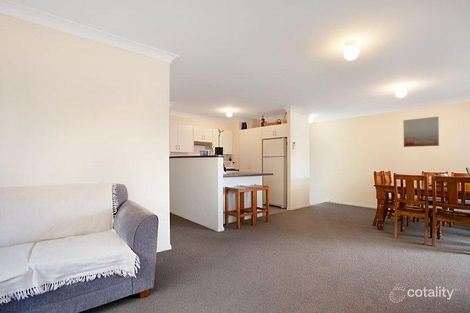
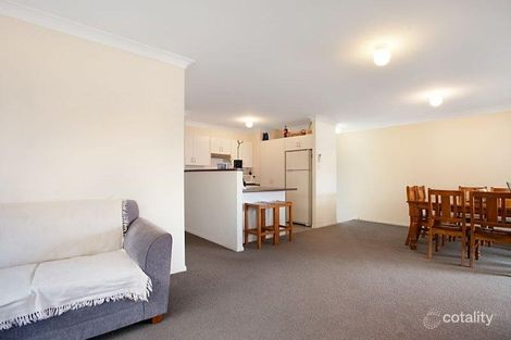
- wall art (420, 132)
